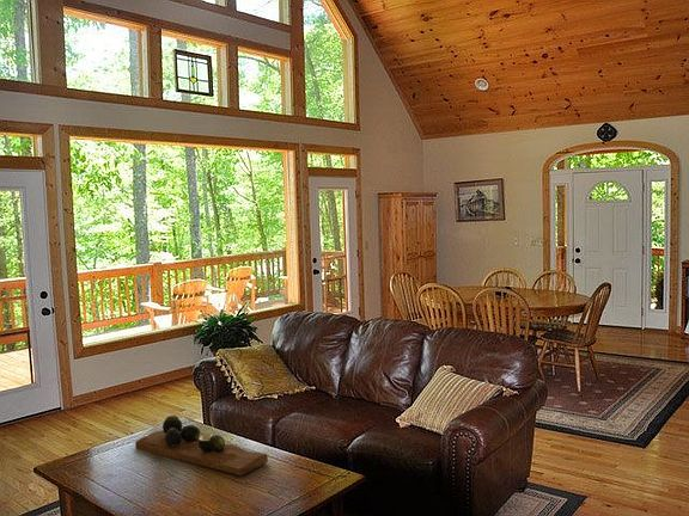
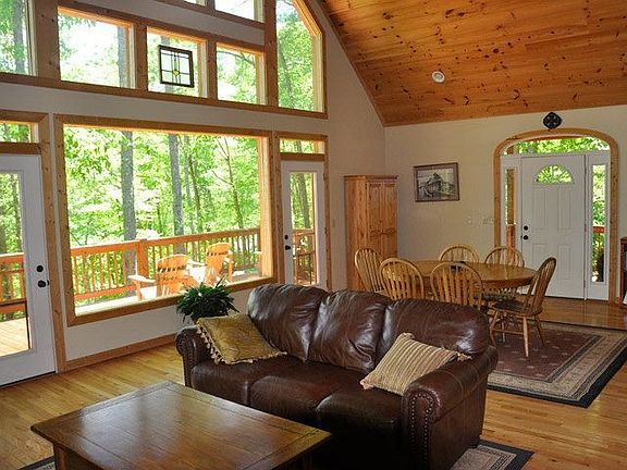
- decorative tray (197, 438)
